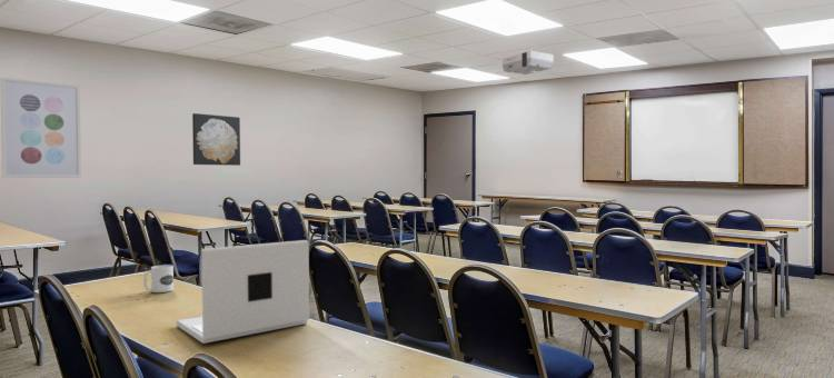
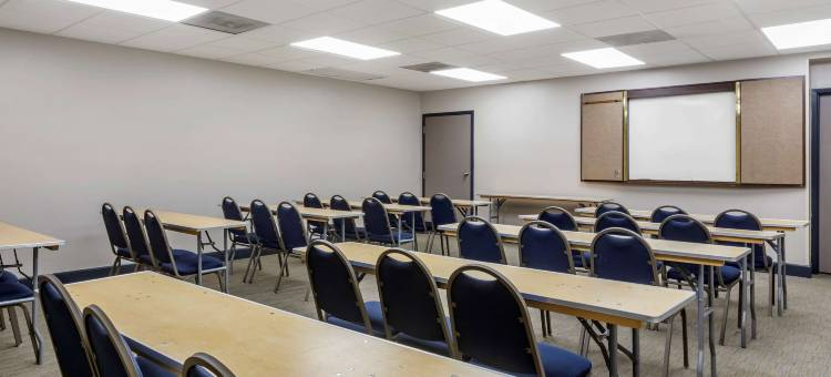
- laptop (242, 282)
- wall art (217, 140)
- wall art (42, 129)
- mug (158, 279)
- projector (527, 63)
